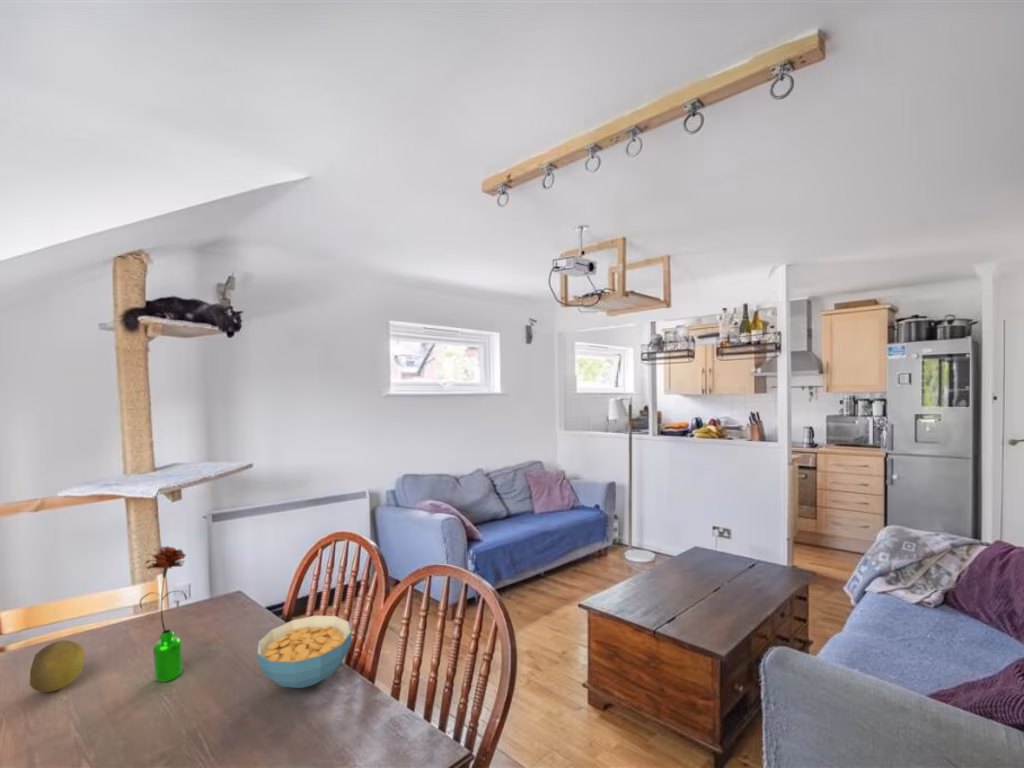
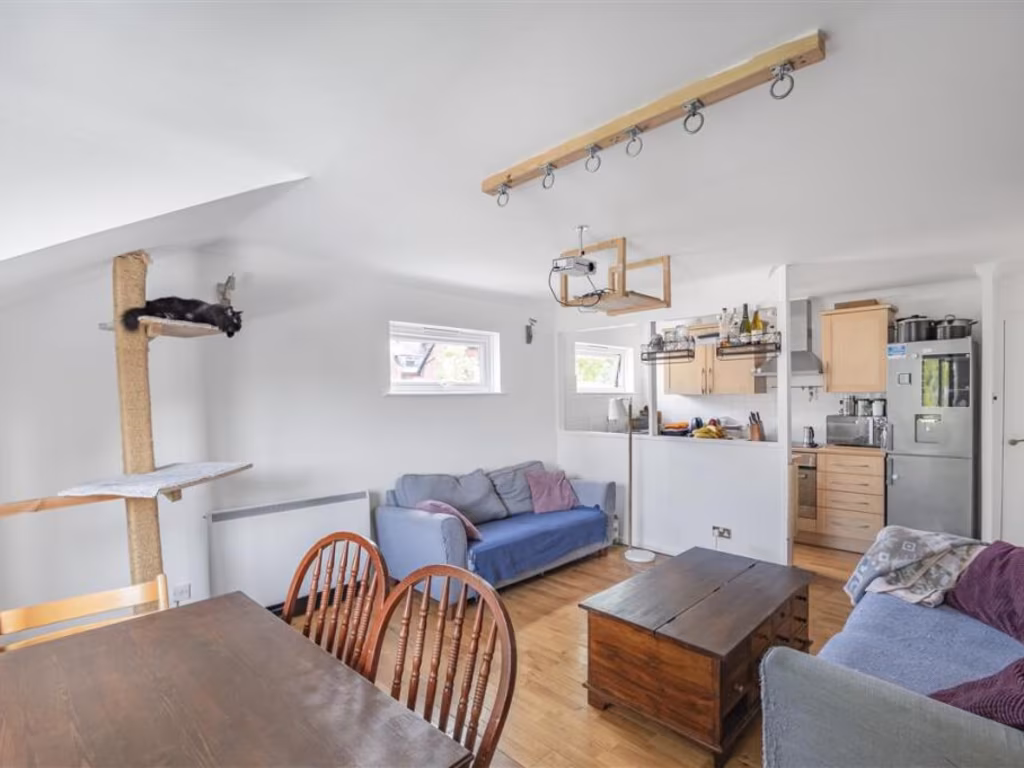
- fruit (56, 665)
- cereal bowl (306, 658)
- flower (162, 614)
